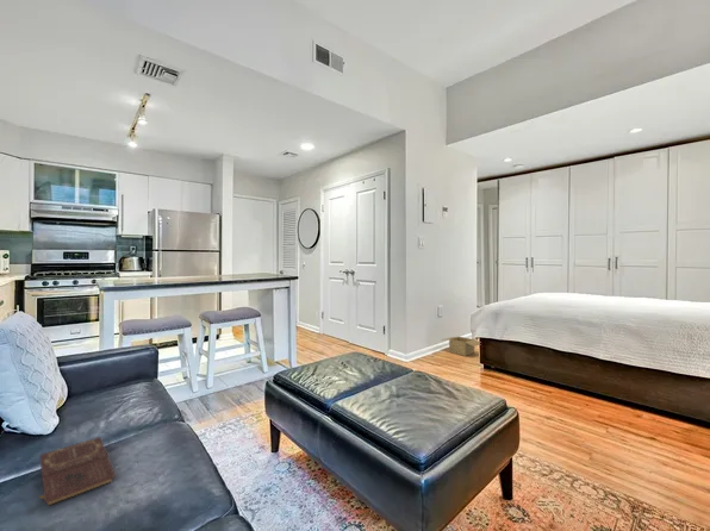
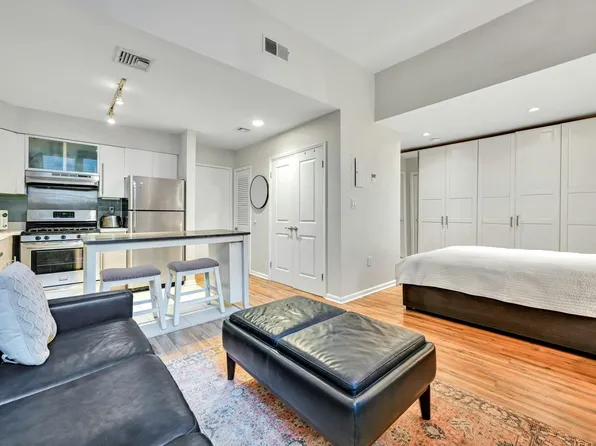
- book (74, 468)
- cardboard box (461, 345)
